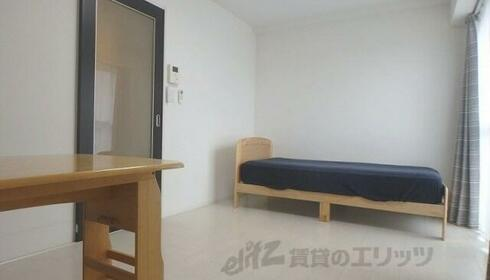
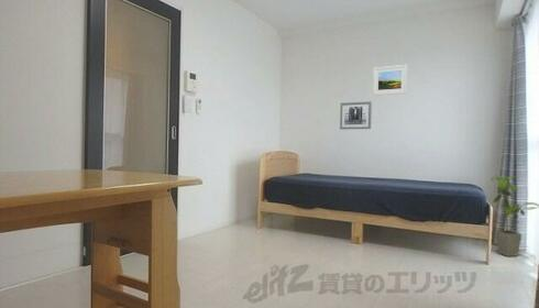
+ house plant (508, 216)
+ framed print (389, 80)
+ wall art (355, 116)
